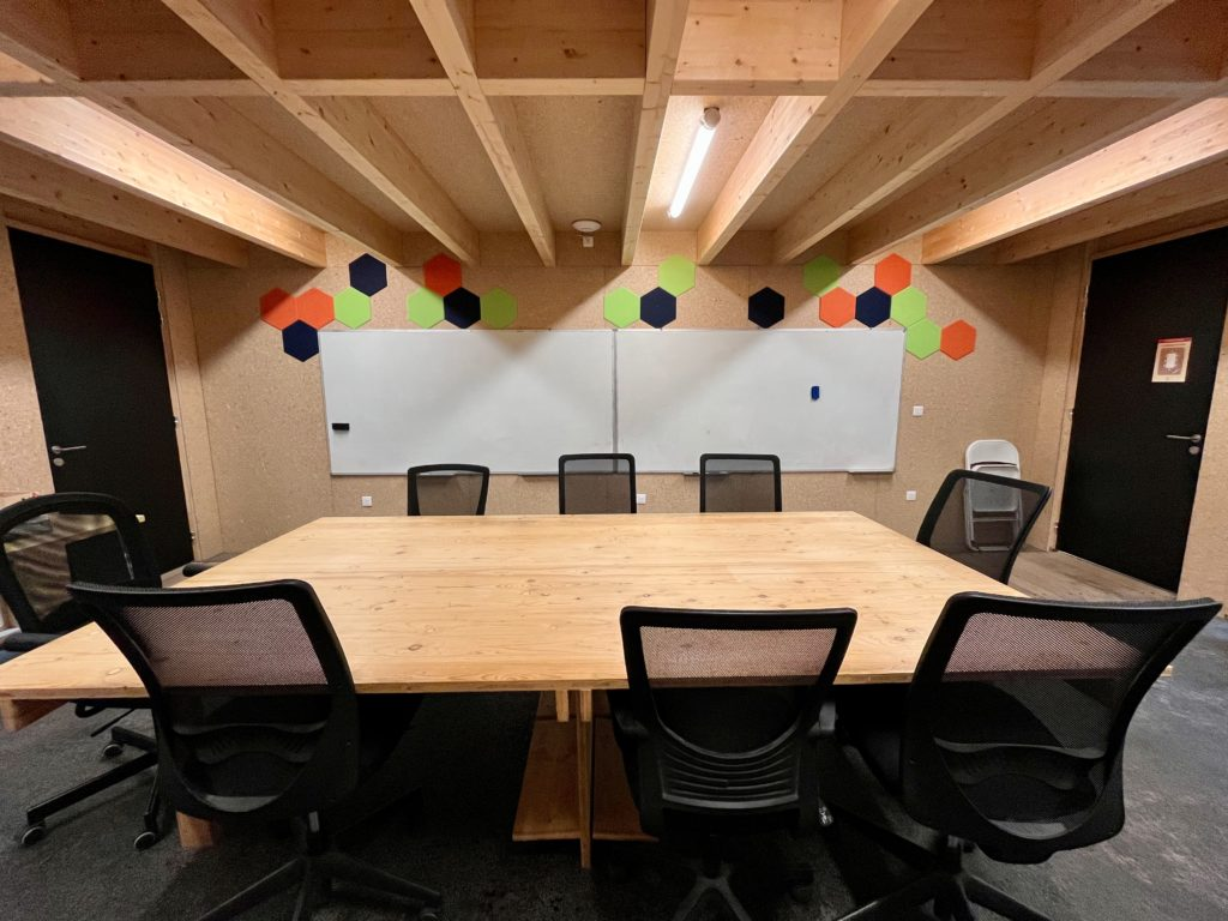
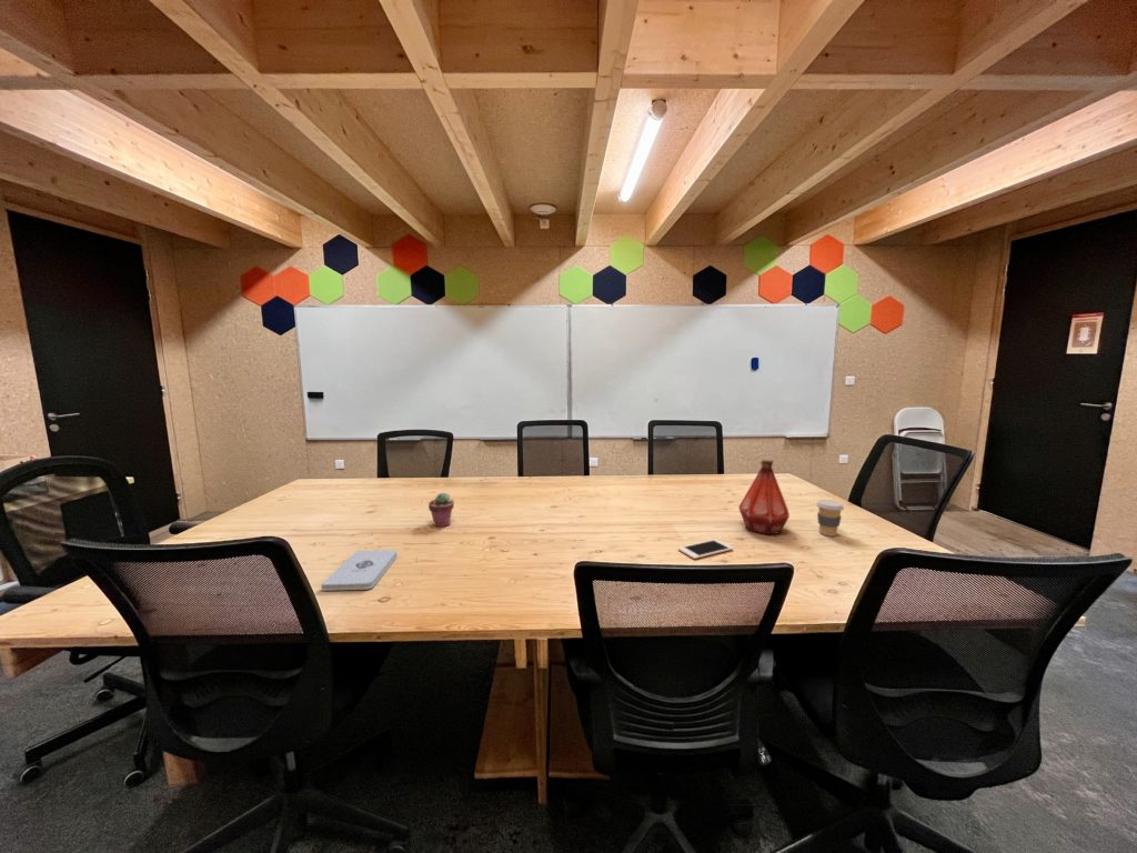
+ potted succulent (441, 508)
+ bottle (766, 494)
+ notepad (363, 568)
+ coffee cup (828, 518)
+ cell phone (705, 549)
